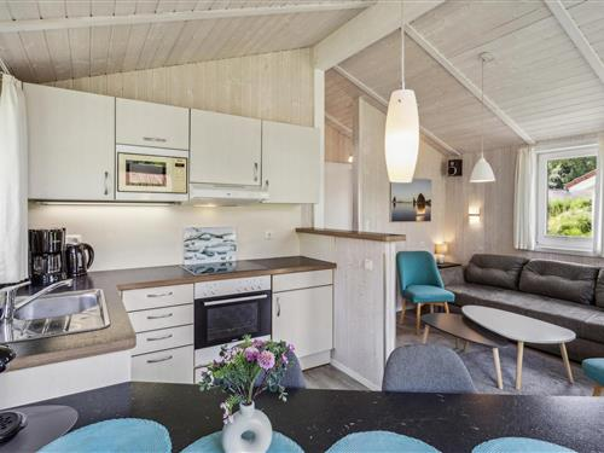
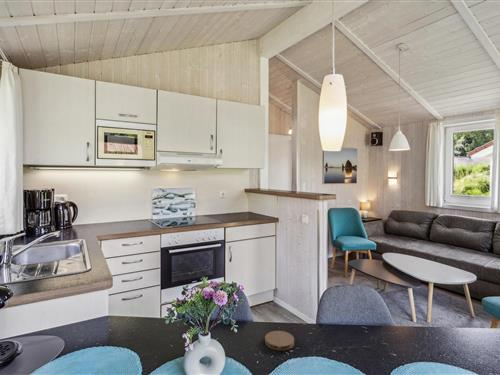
+ coaster (279, 340)
